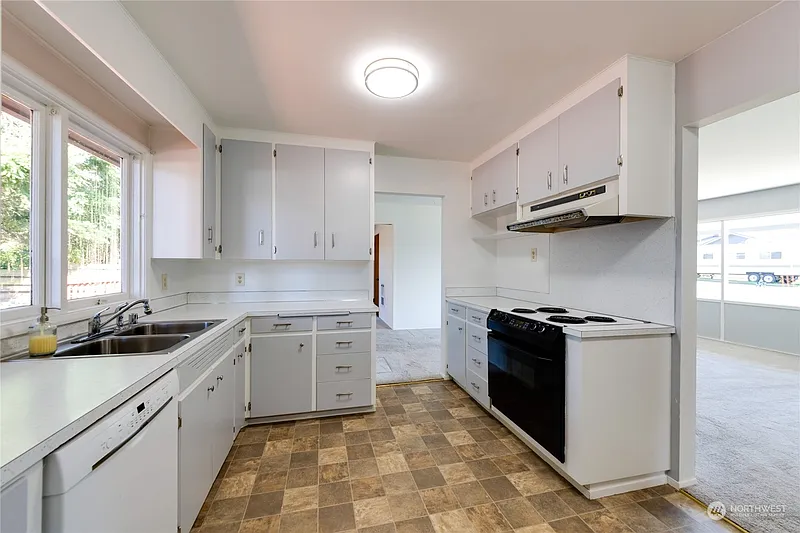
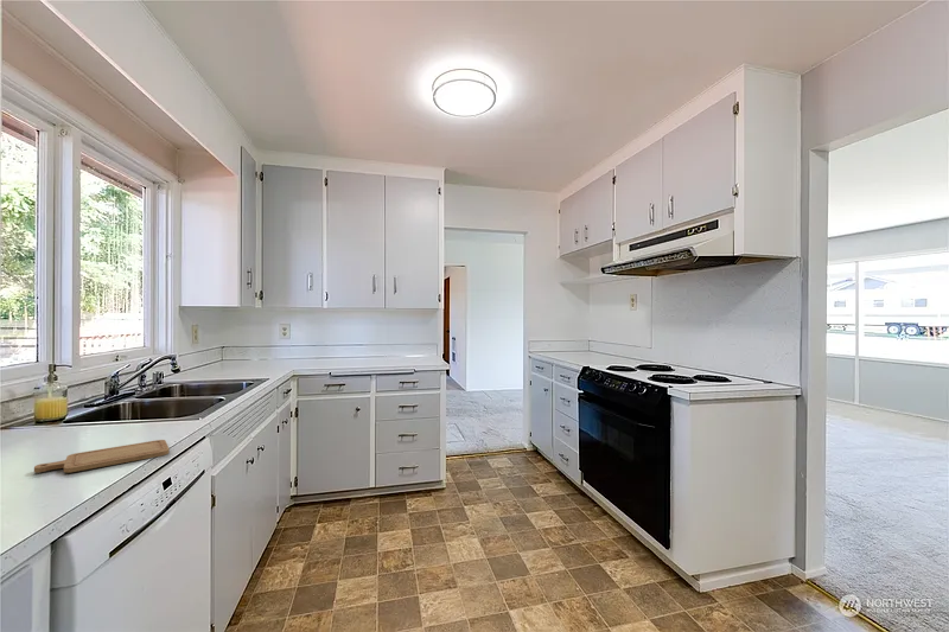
+ chopping board (106, 457)
